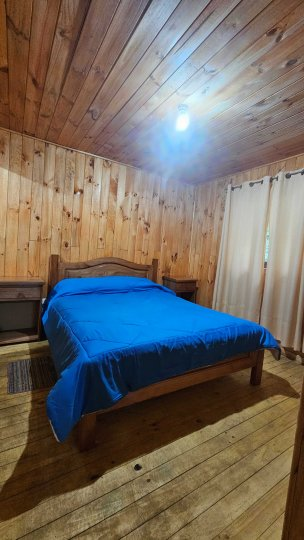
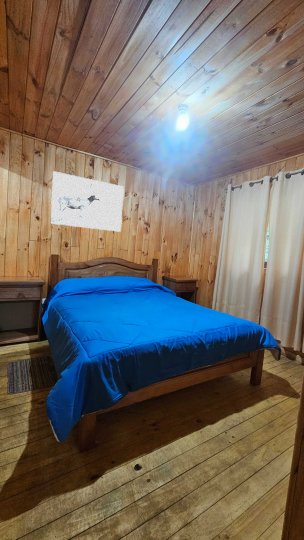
+ wall art (89, 203)
